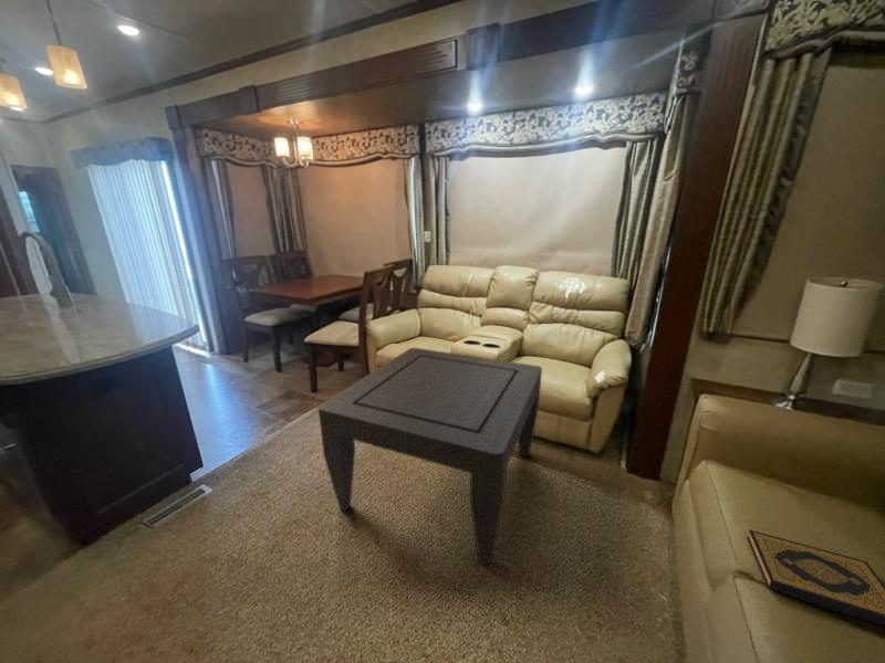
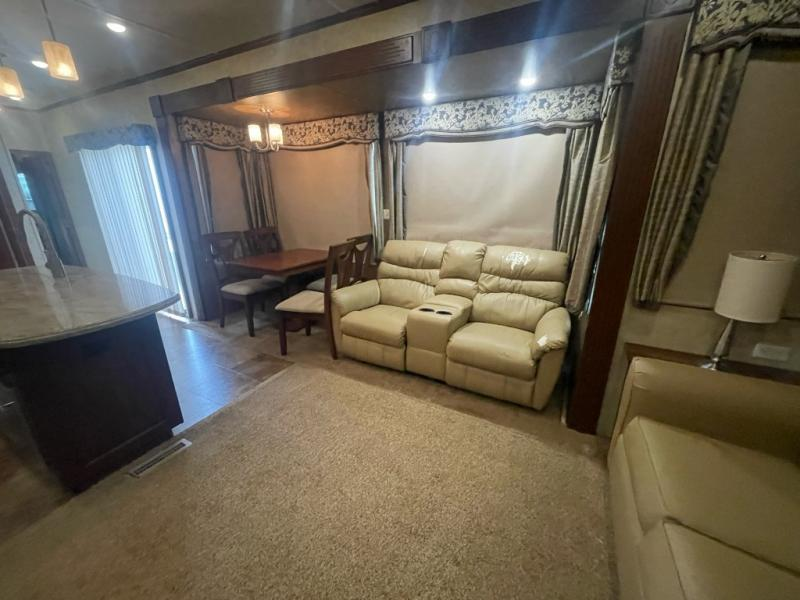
- coffee table (442, 432)
- hardback book (819, 575)
